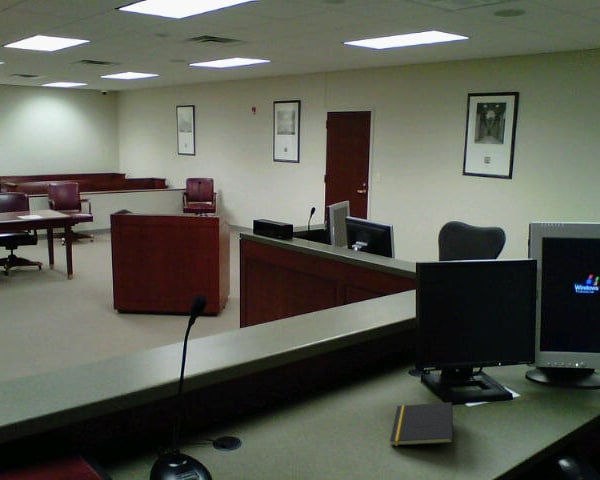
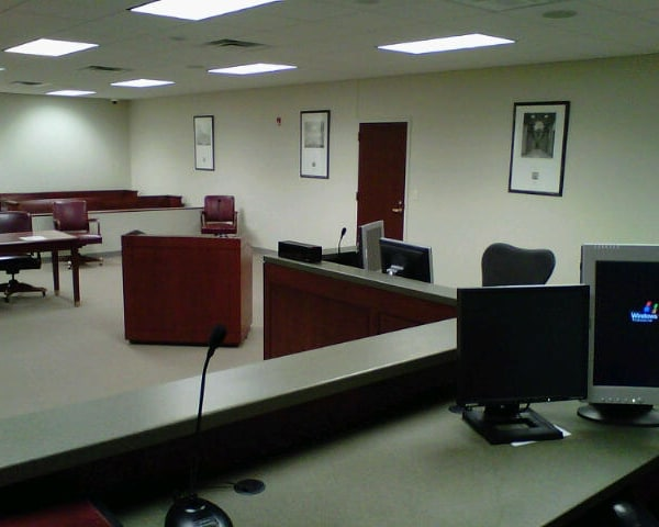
- notepad (422, 422)
